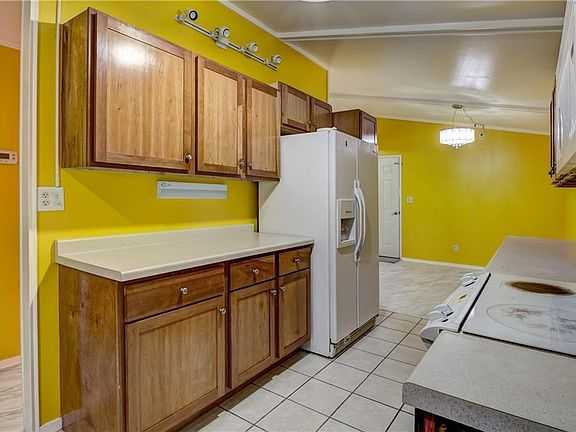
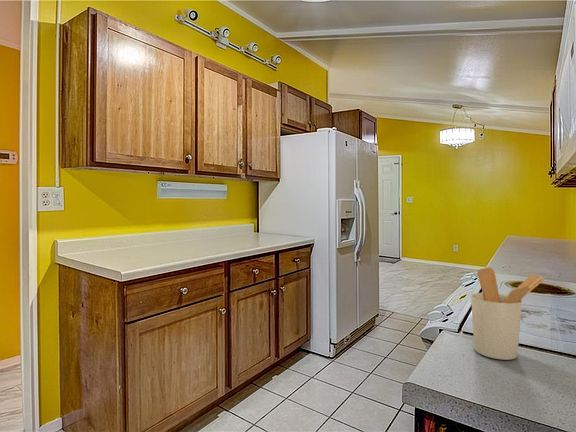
+ utensil holder (507, 312)
